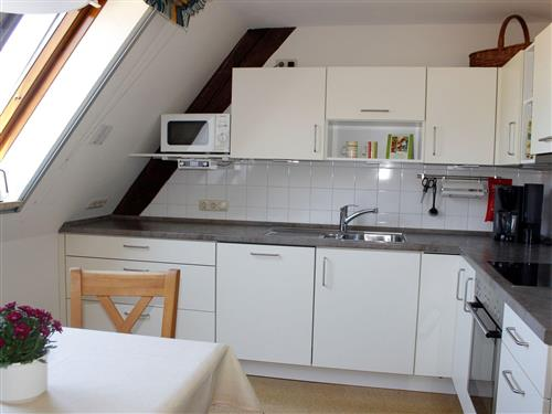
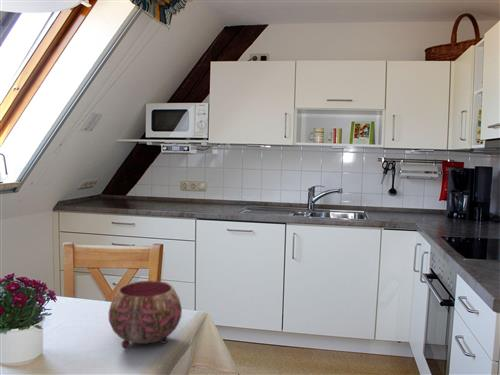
+ bowl (145, 315)
